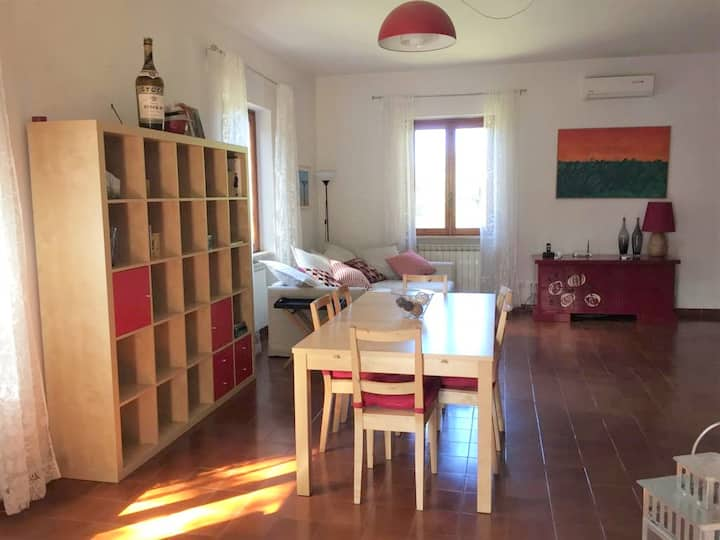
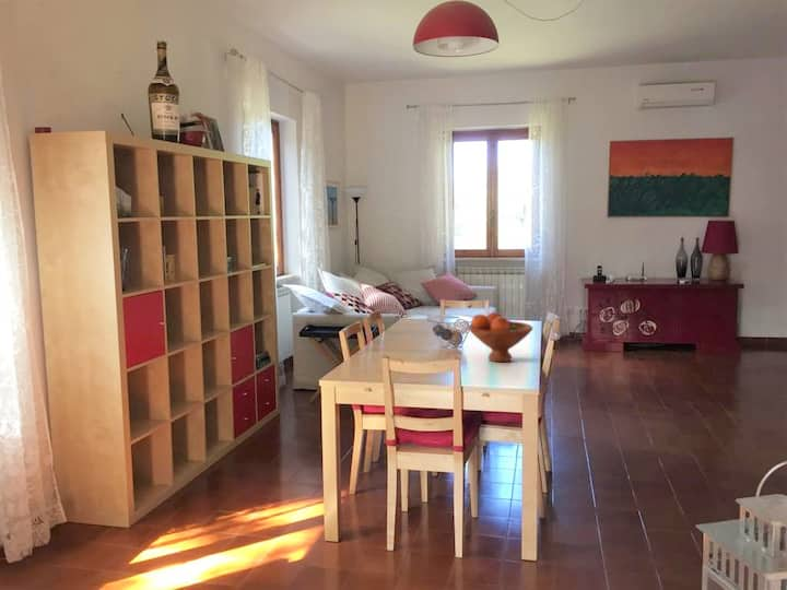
+ fruit bowl (500, 337)
